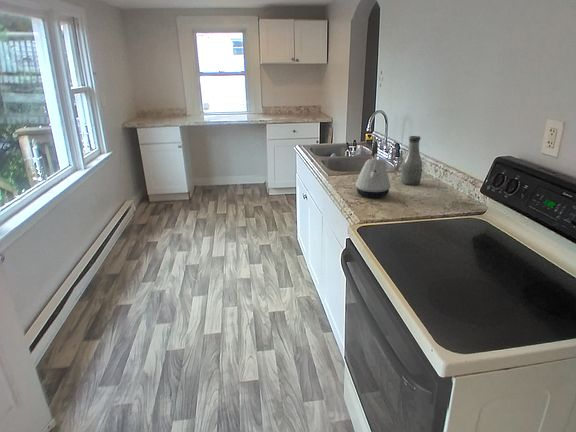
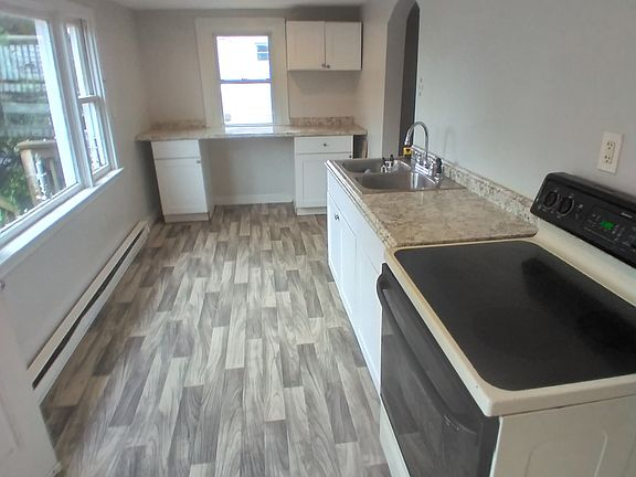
- bottle (412, 160)
- kettle (374, 168)
